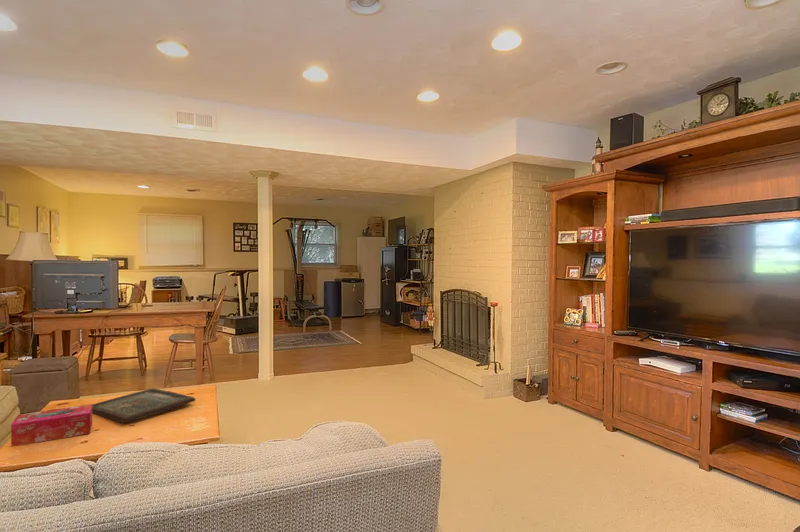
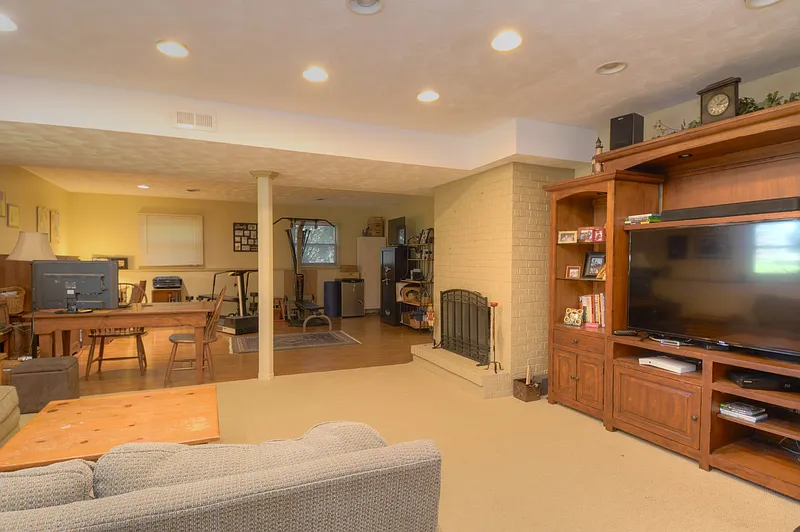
- tissue box (54, 424)
- board game (141, 403)
